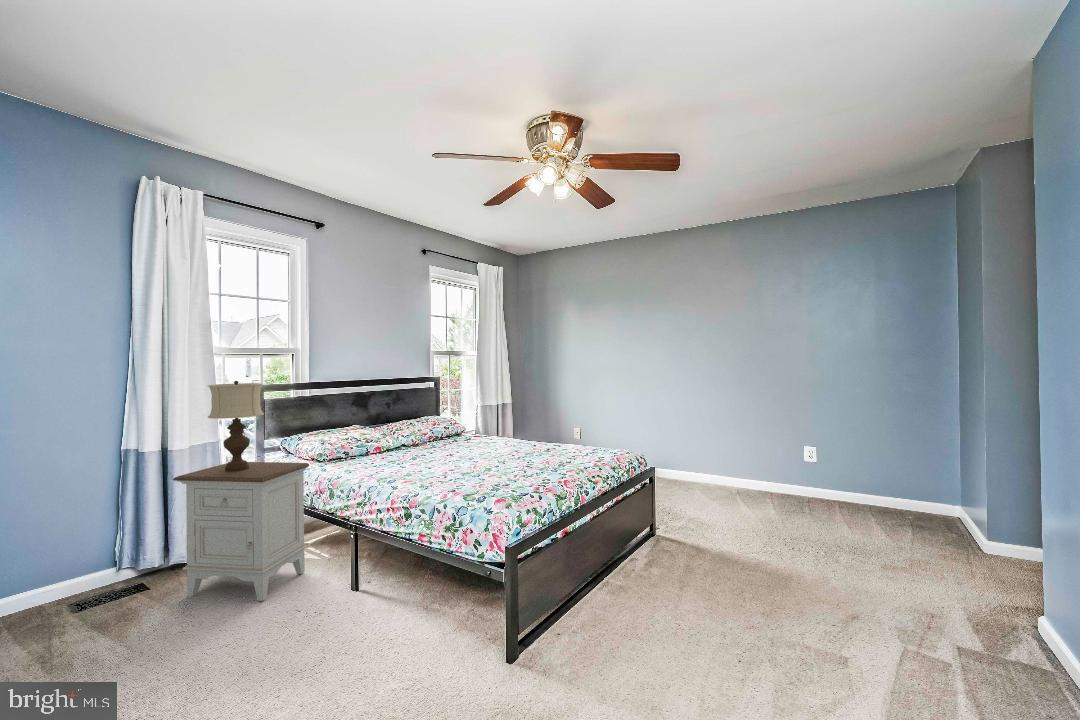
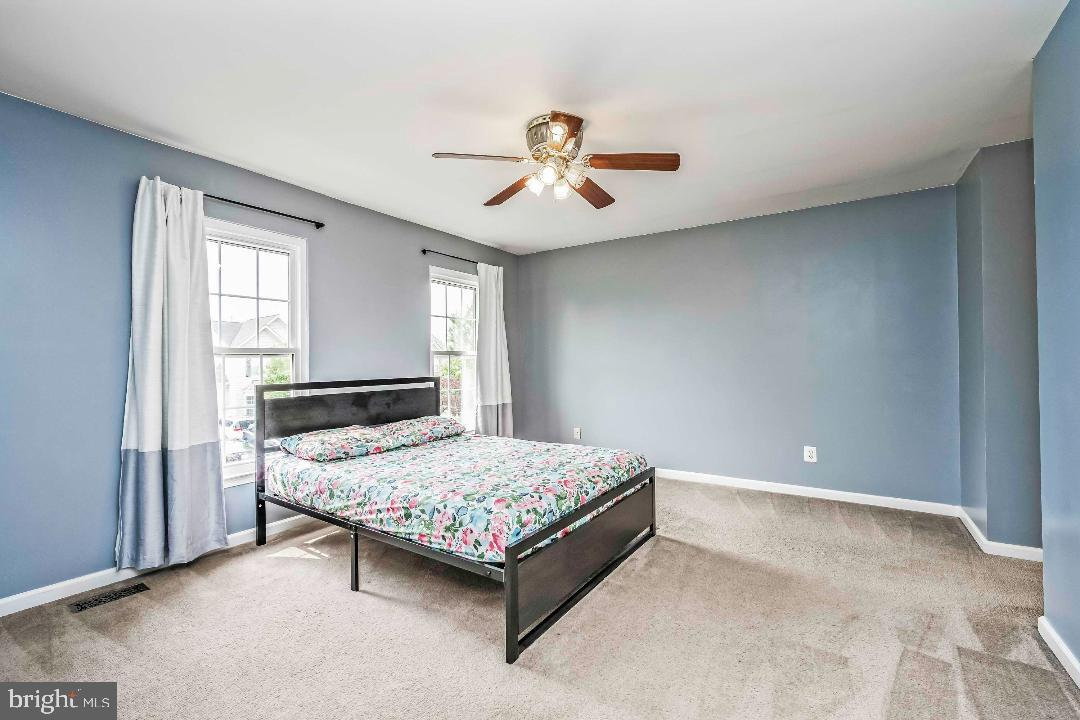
- table lamp (236, 424)
- nightstand (245, 527)
